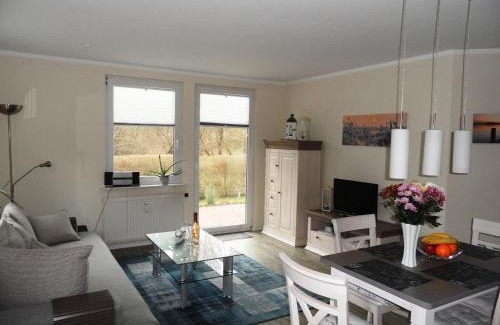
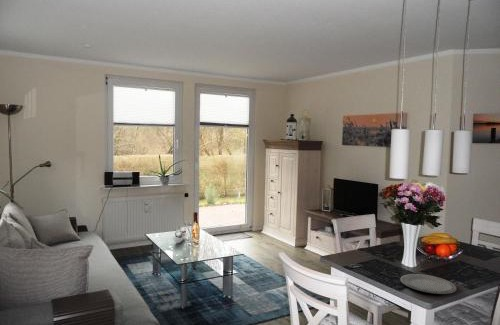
+ plate (427, 284)
